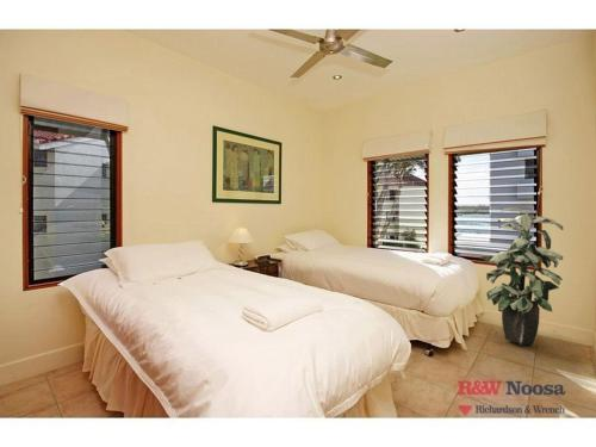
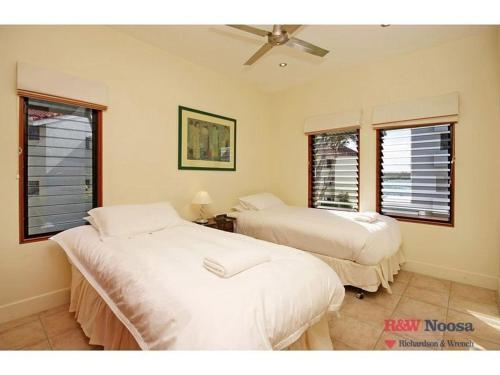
- indoor plant (517, 273)
